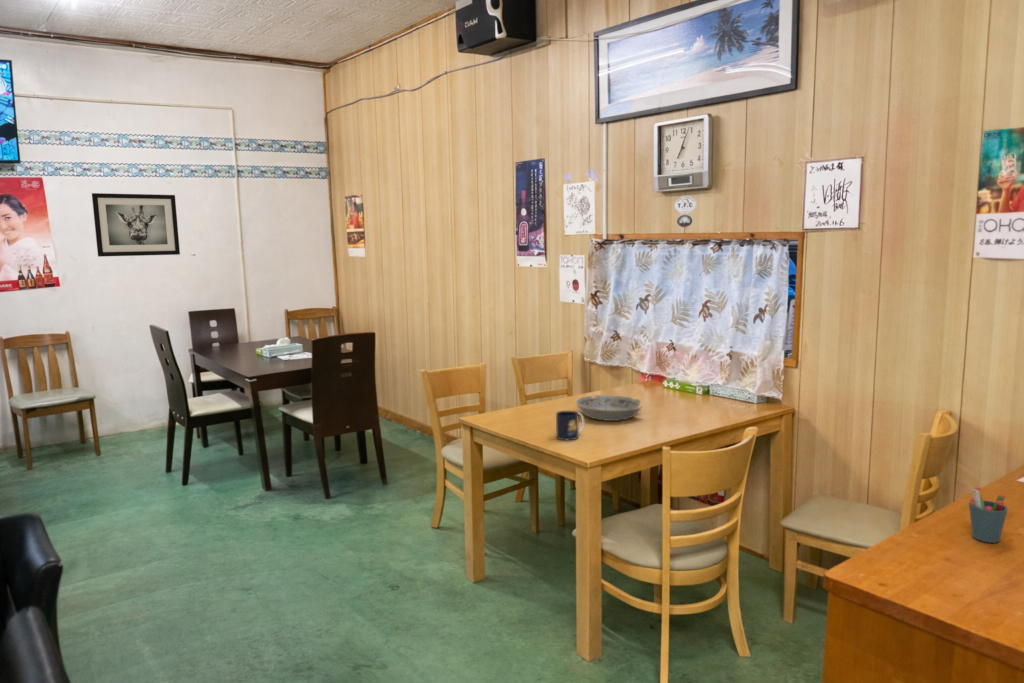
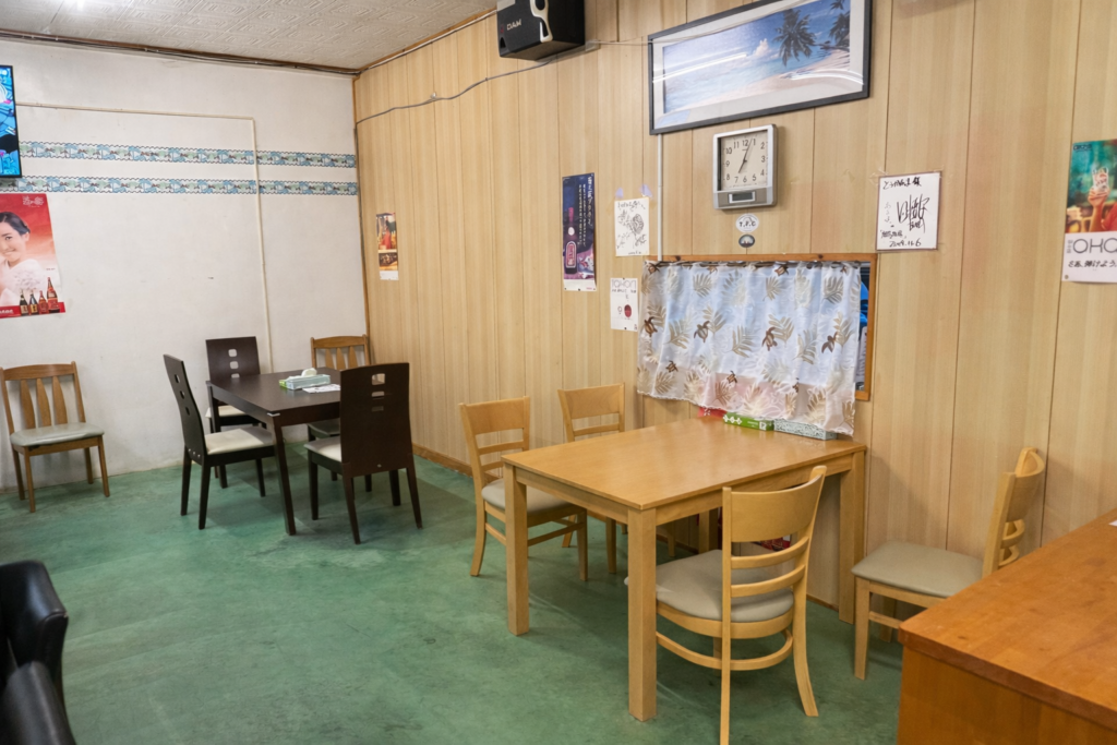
- mug (571, 424)
- wall art (137, 225)
- pen holder (987, 513)
- bowl (608, 408)
